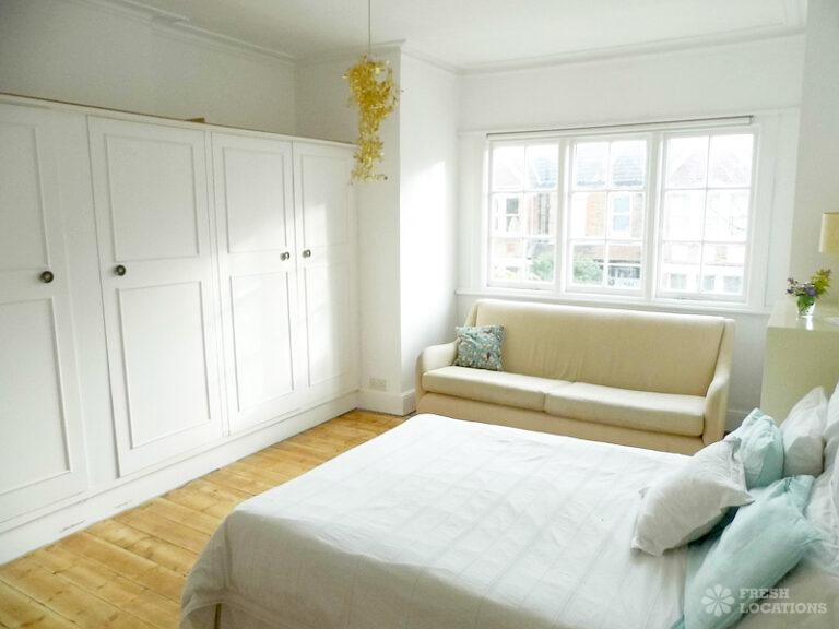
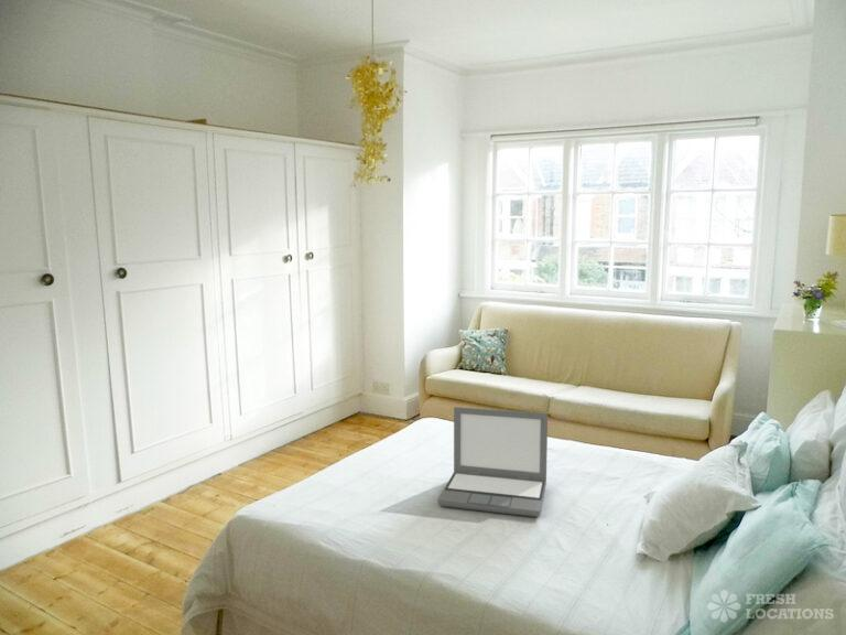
+ laptop (494, 459)
